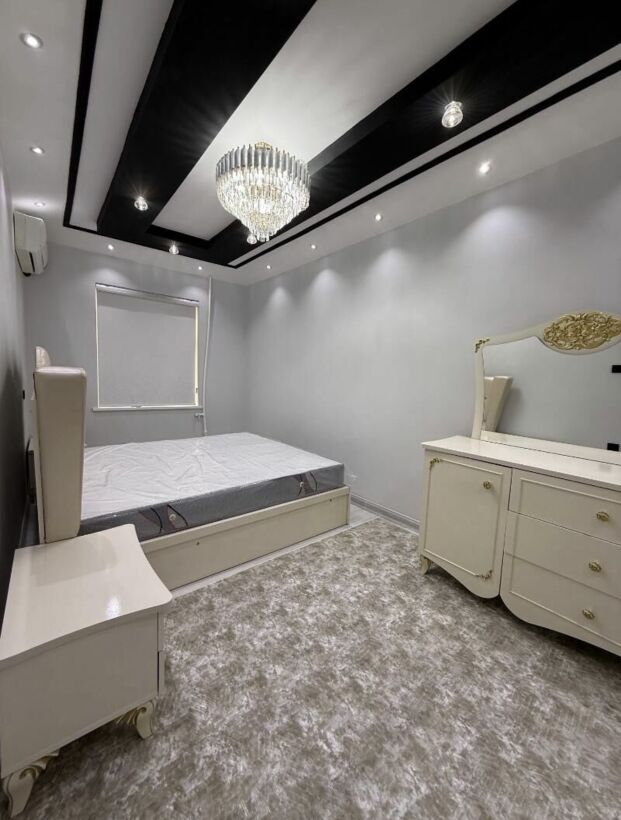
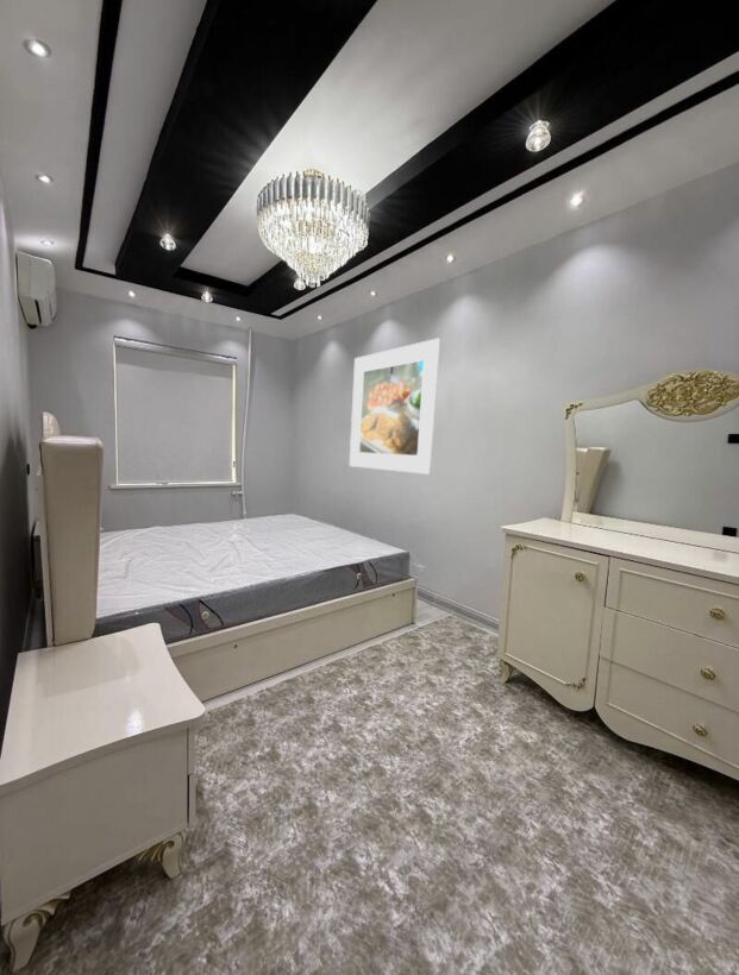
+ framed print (388, 410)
